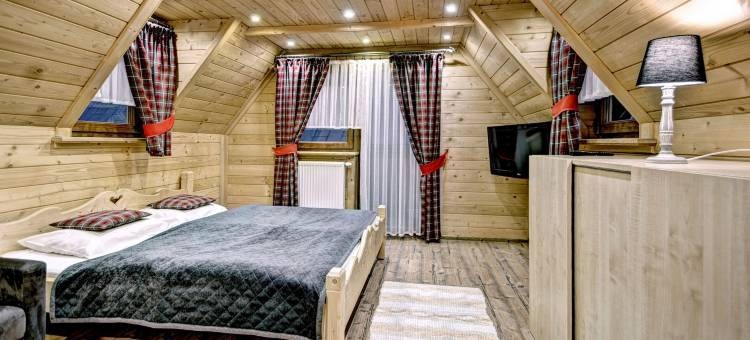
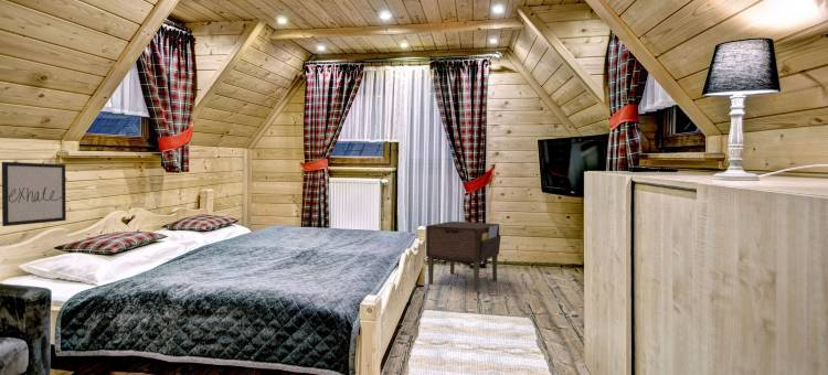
+ nightstand (465, 253)
+ wall art (35, 193)
